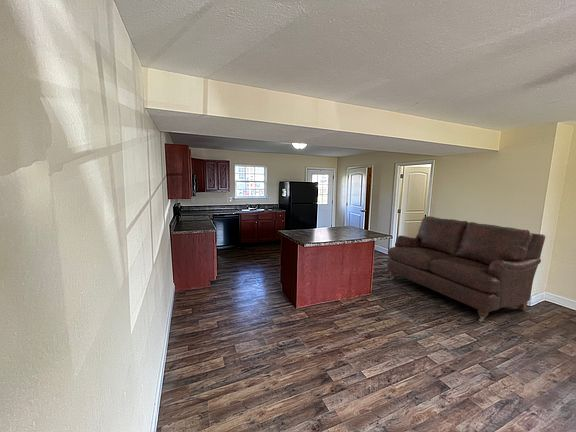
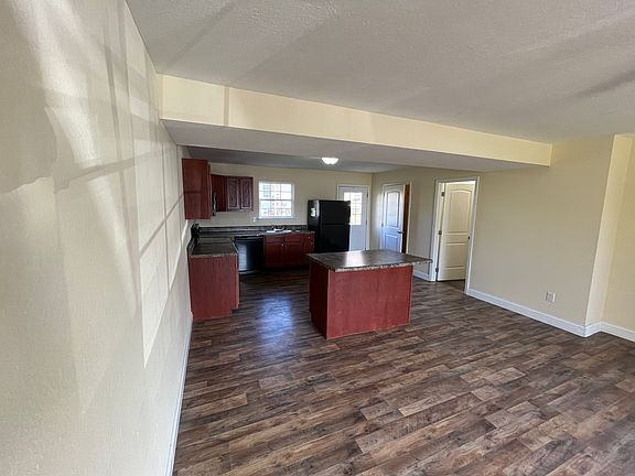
- sofa (455, 257)
